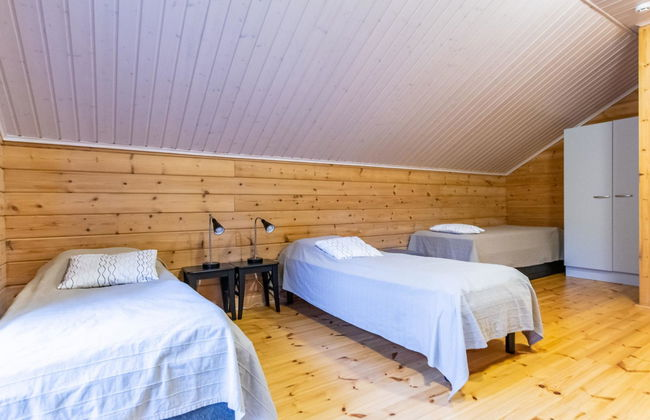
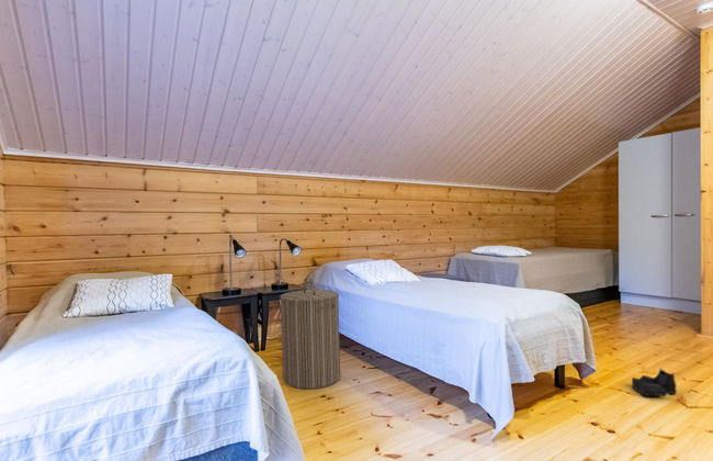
+ laundry hamper (310, 329)
+ boots (650, 381)
